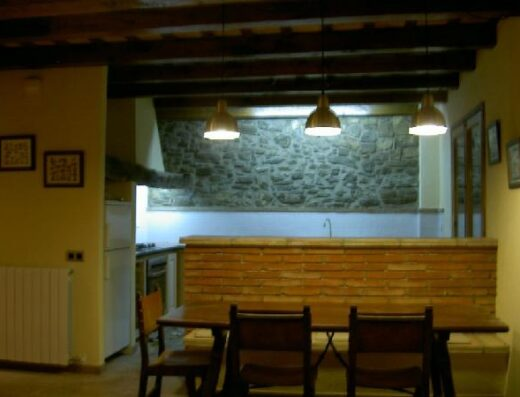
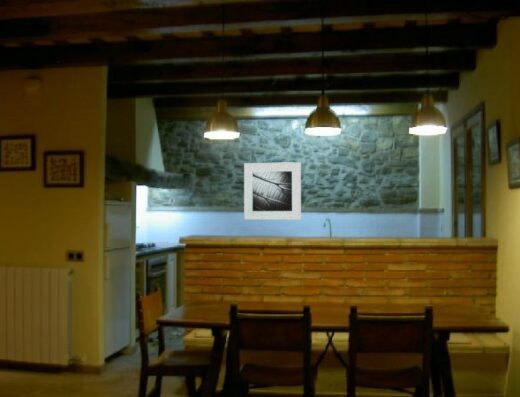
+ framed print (272, 191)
